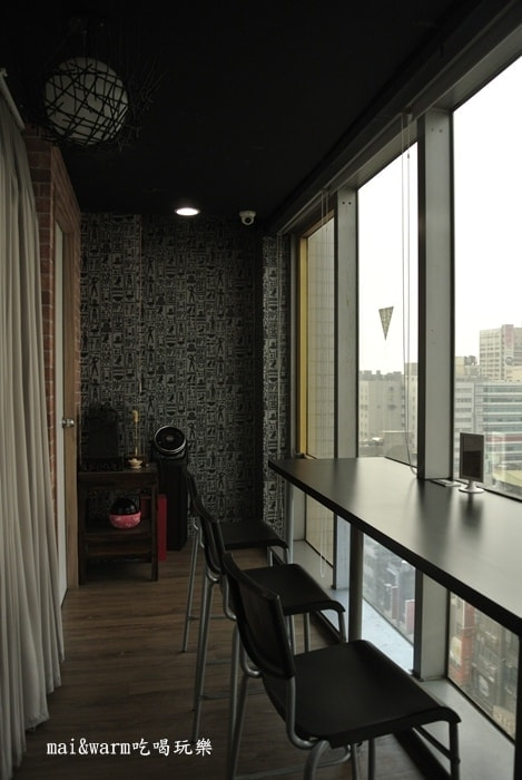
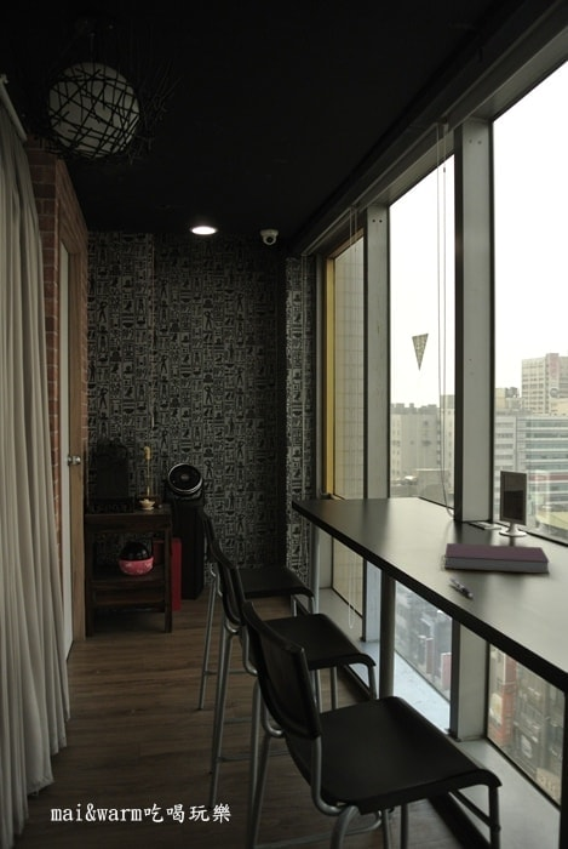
+ pen (461, 587)
+ notebook (494, 557)
